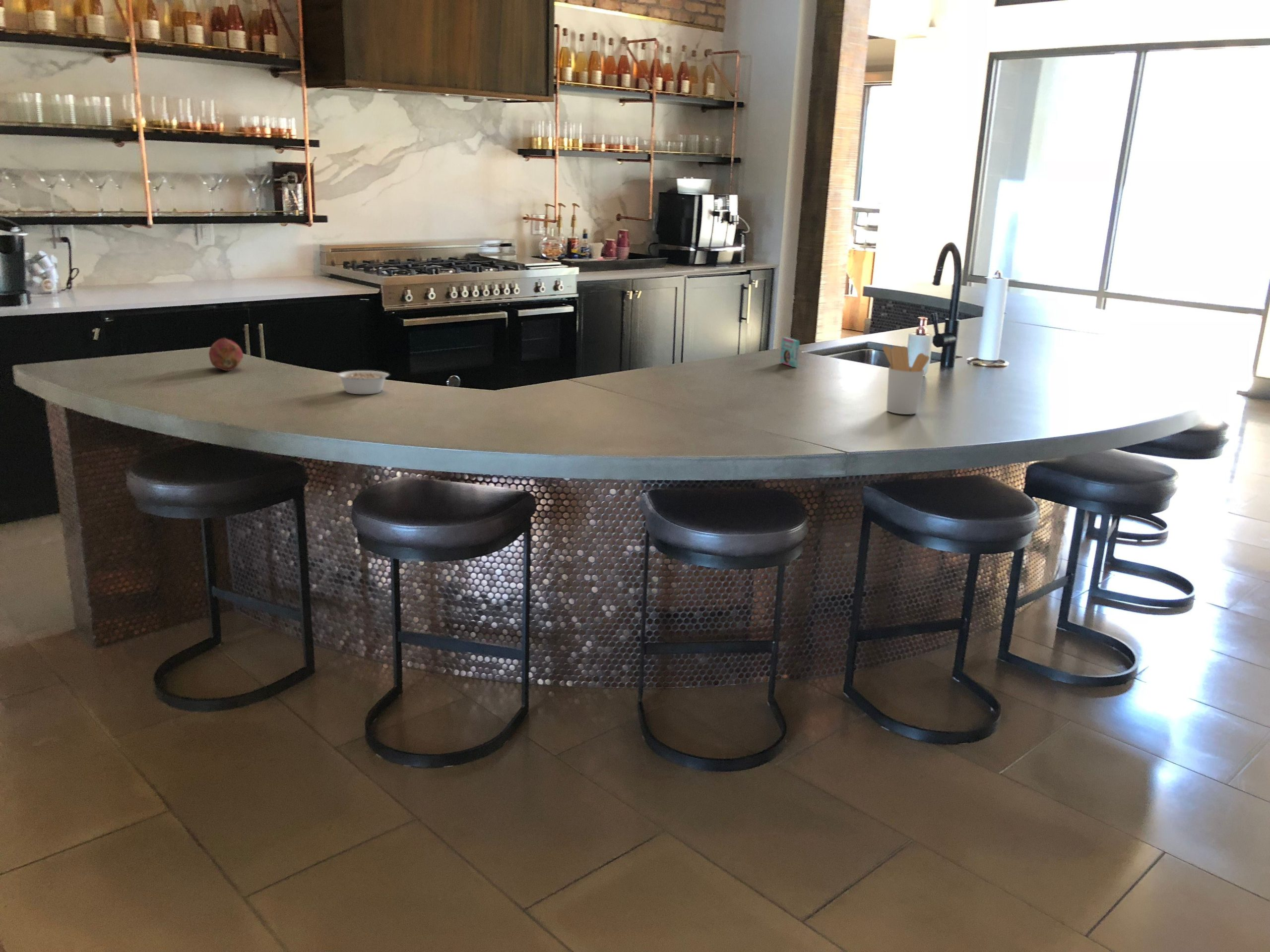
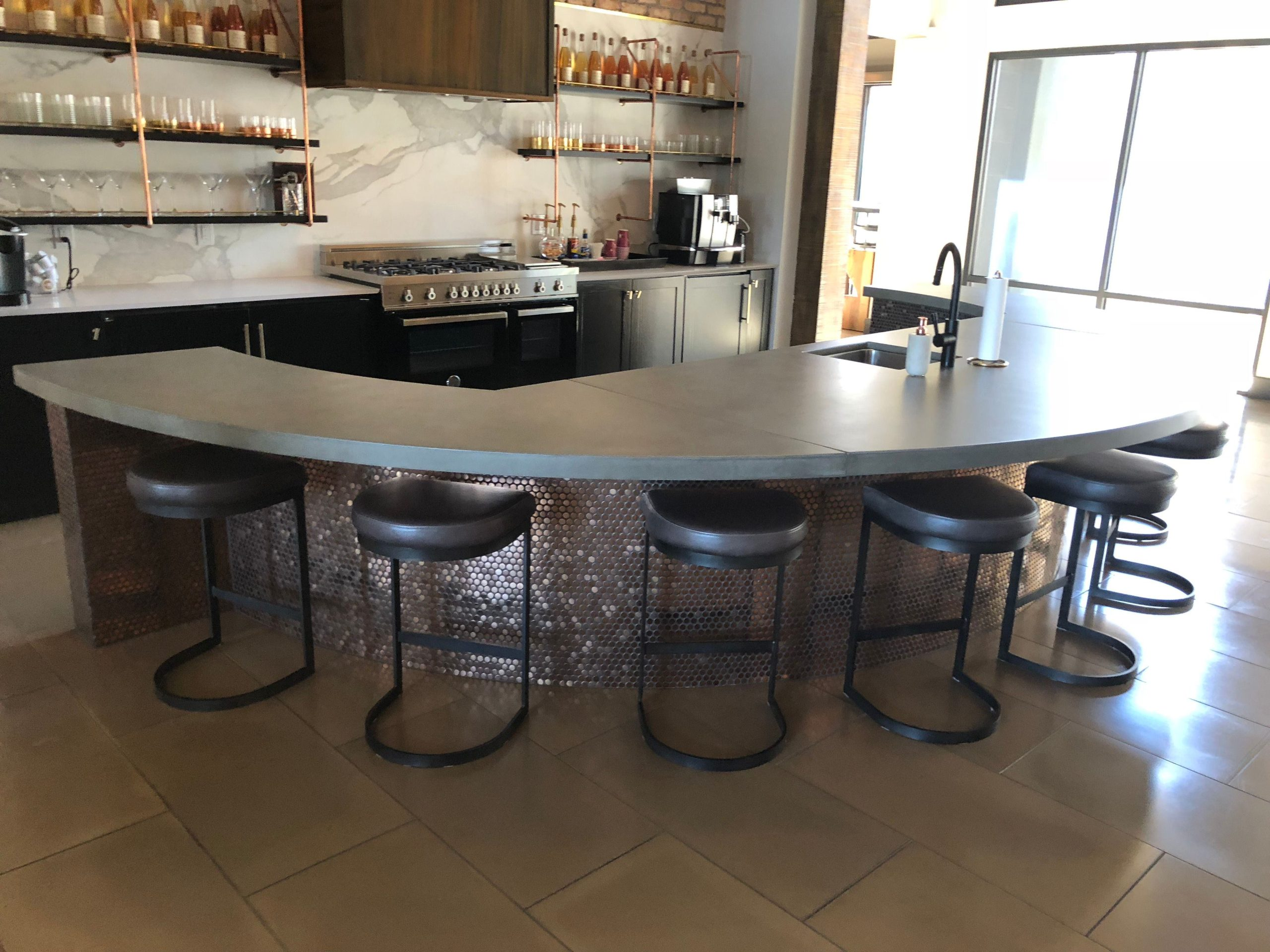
- utensil holder (900, 378)
- cosmetic container (789, 352)
- fruit (226, 354)
- legume (365, 381)
